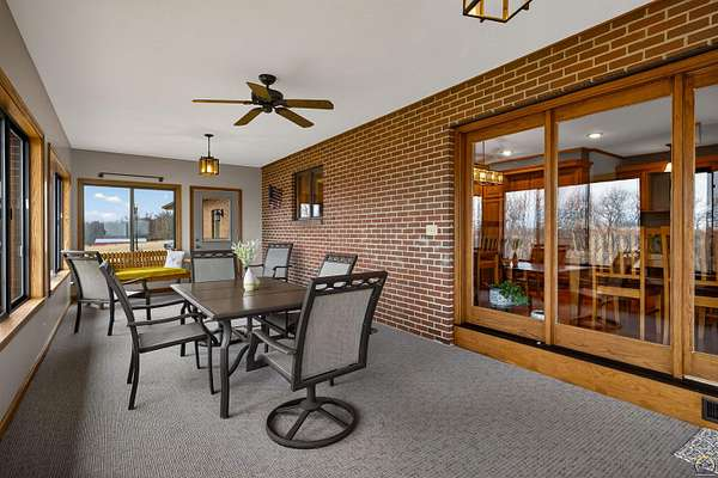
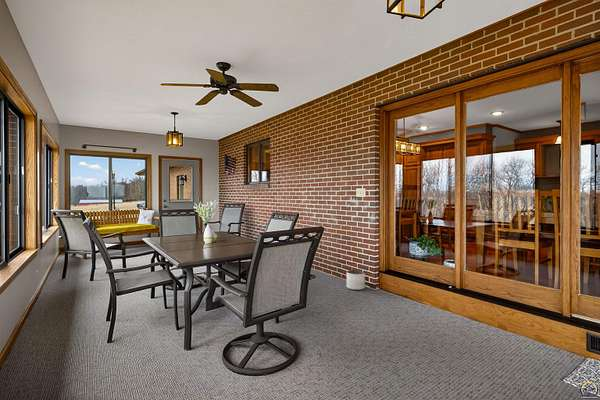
+ planter (355, 280)
